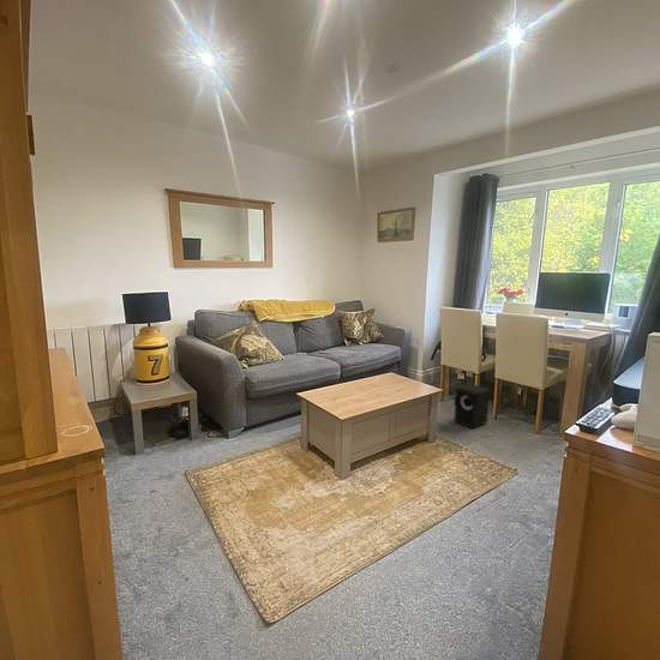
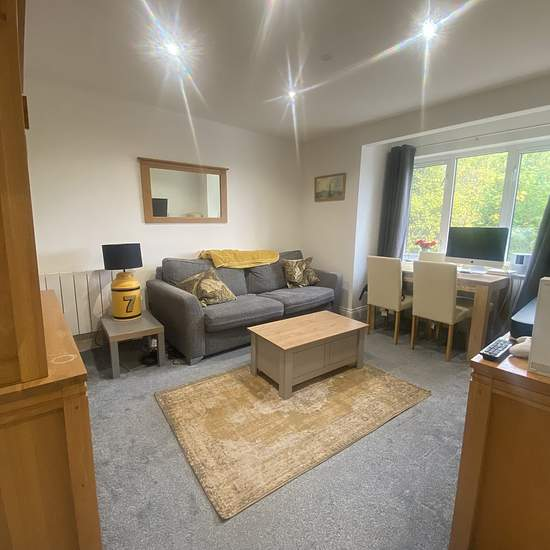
- speaker (470, 406)
